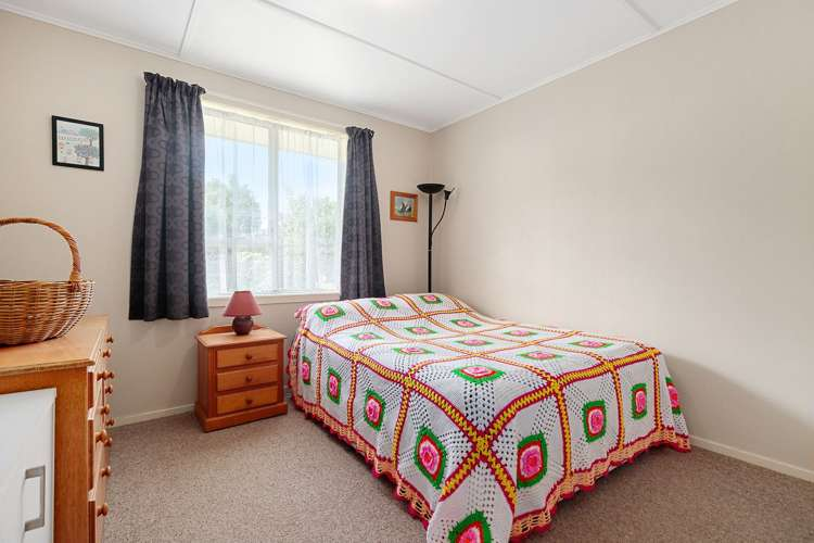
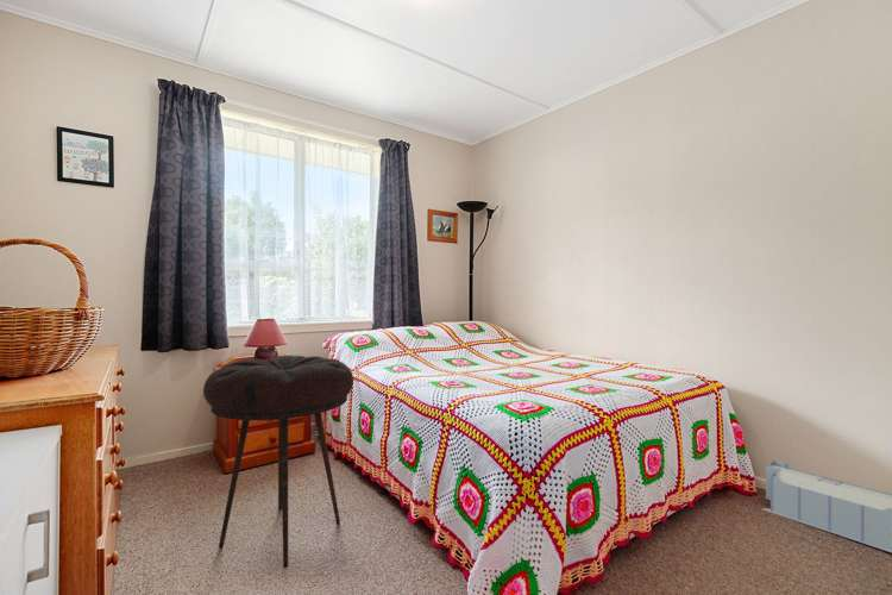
+ storage bin (823, 500)
+ stool (282, 447)
